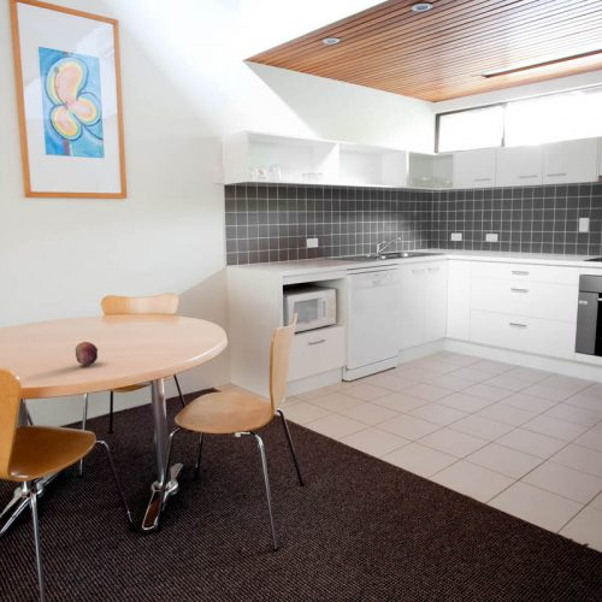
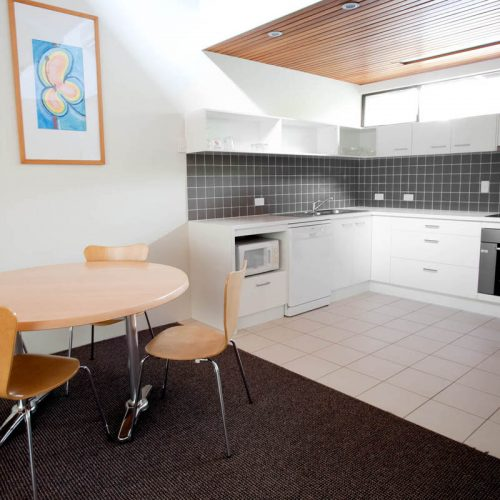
- fruit (85, 353)
